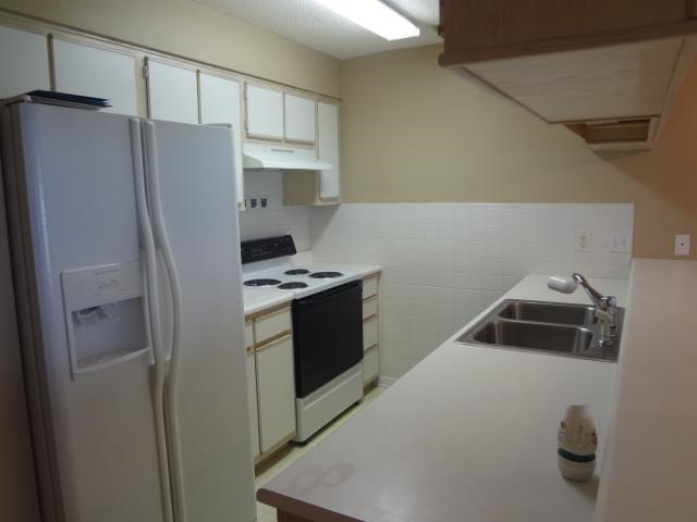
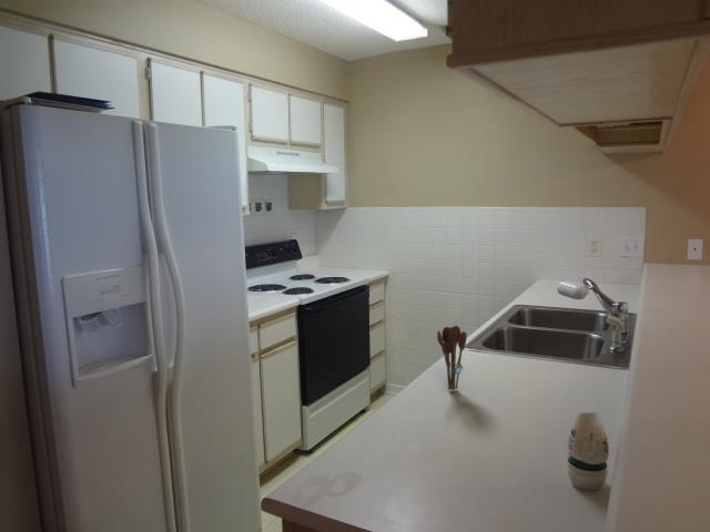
+ utensil holder (452, 356)
